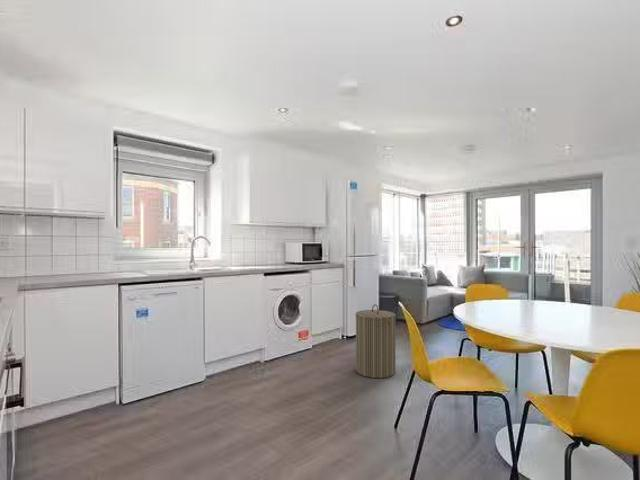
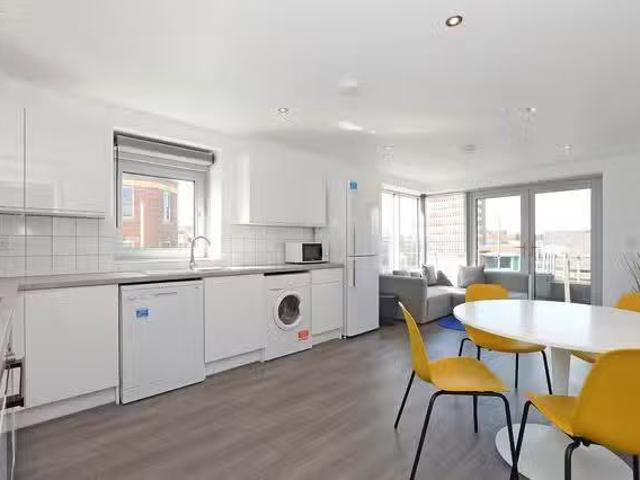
- laundry hamper (375, 337)
